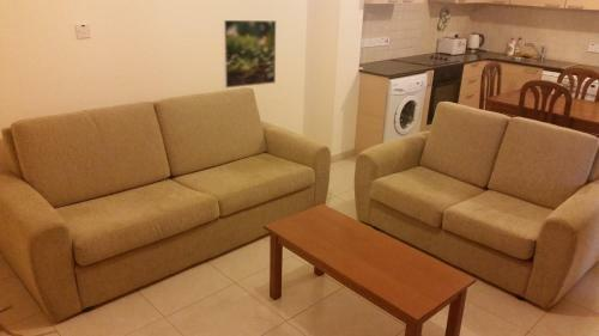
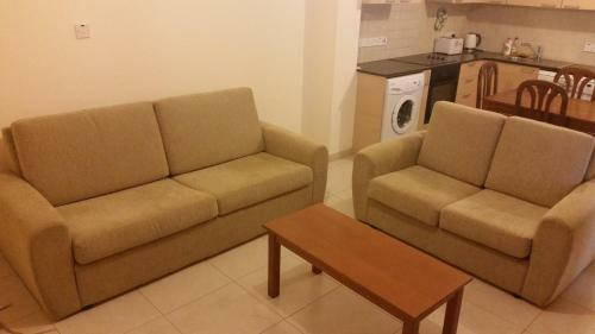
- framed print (250, 53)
